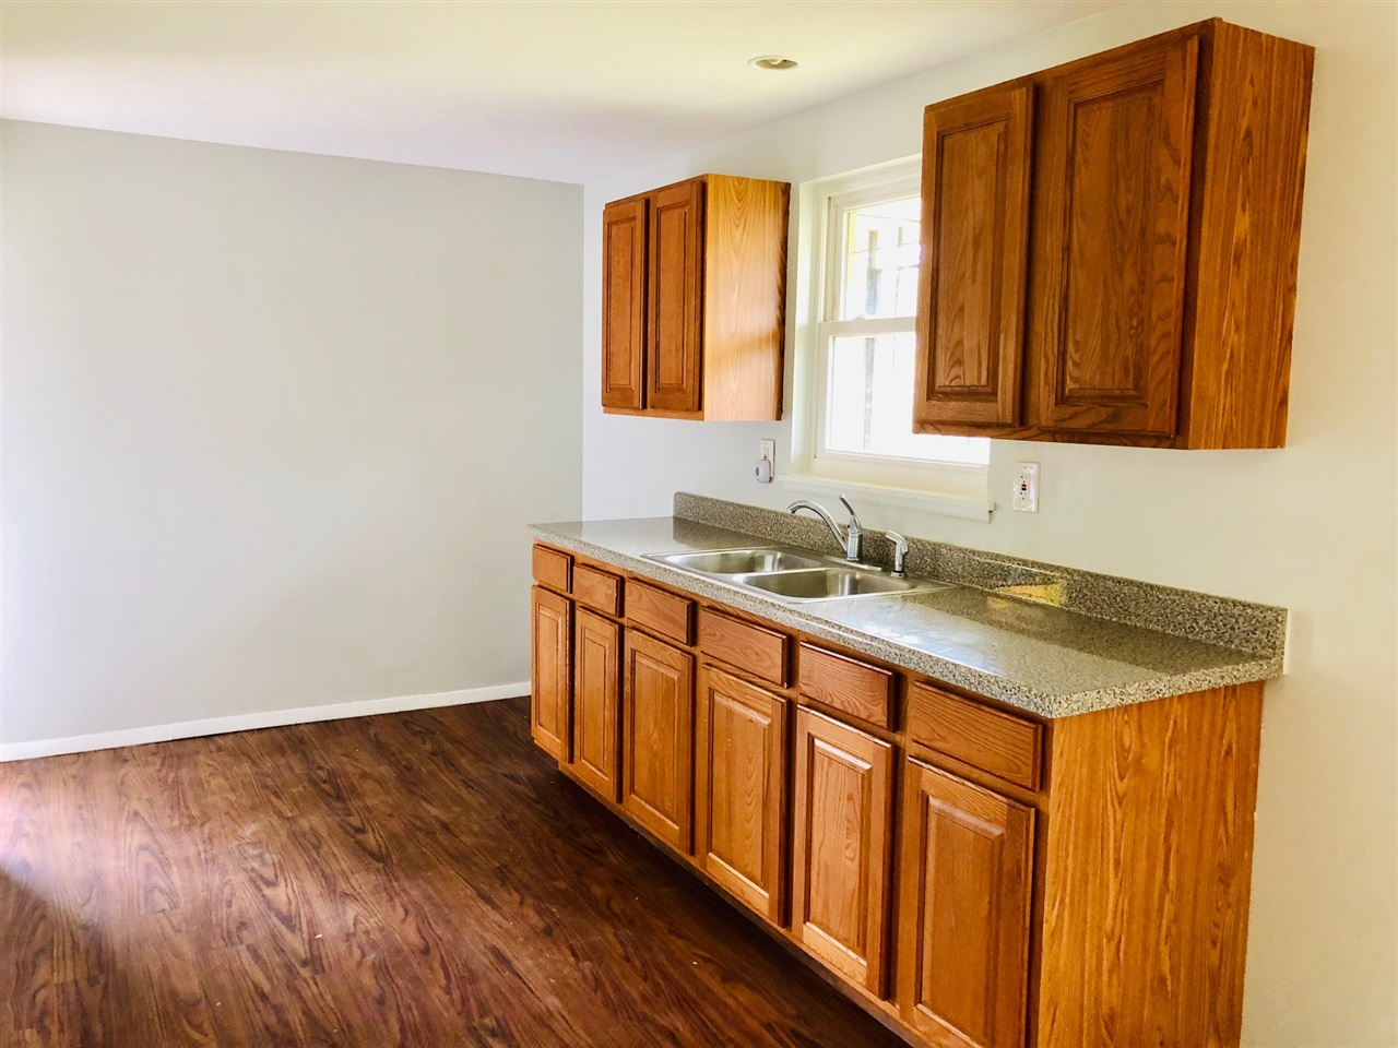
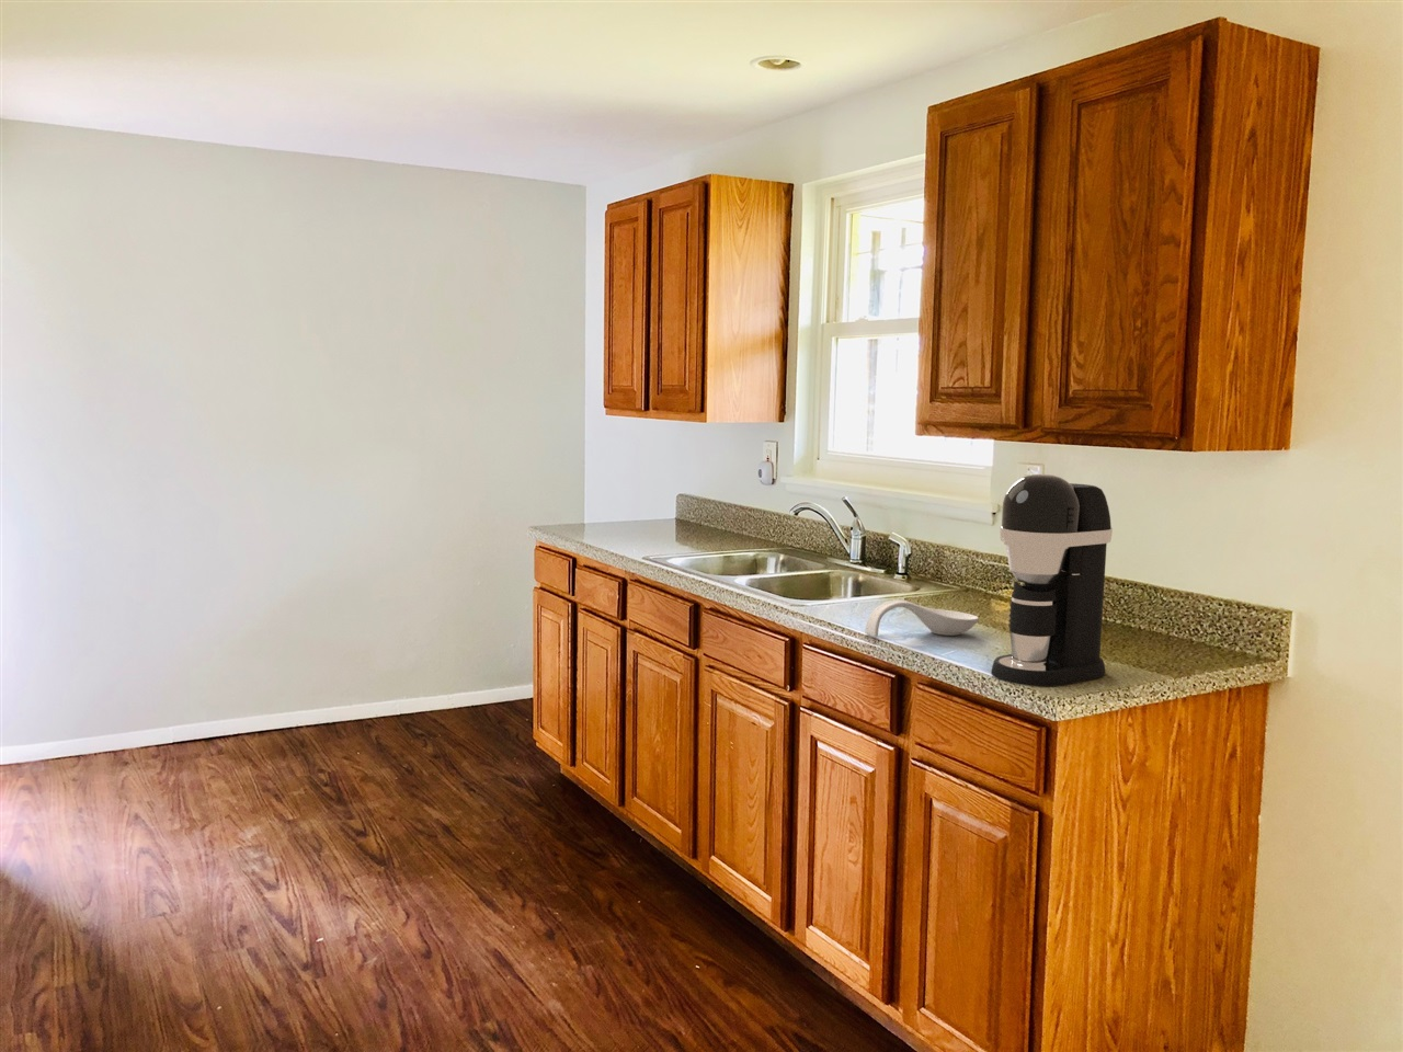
+ spoon rest (922, 616)
+ coffee maker (1053, 575)
